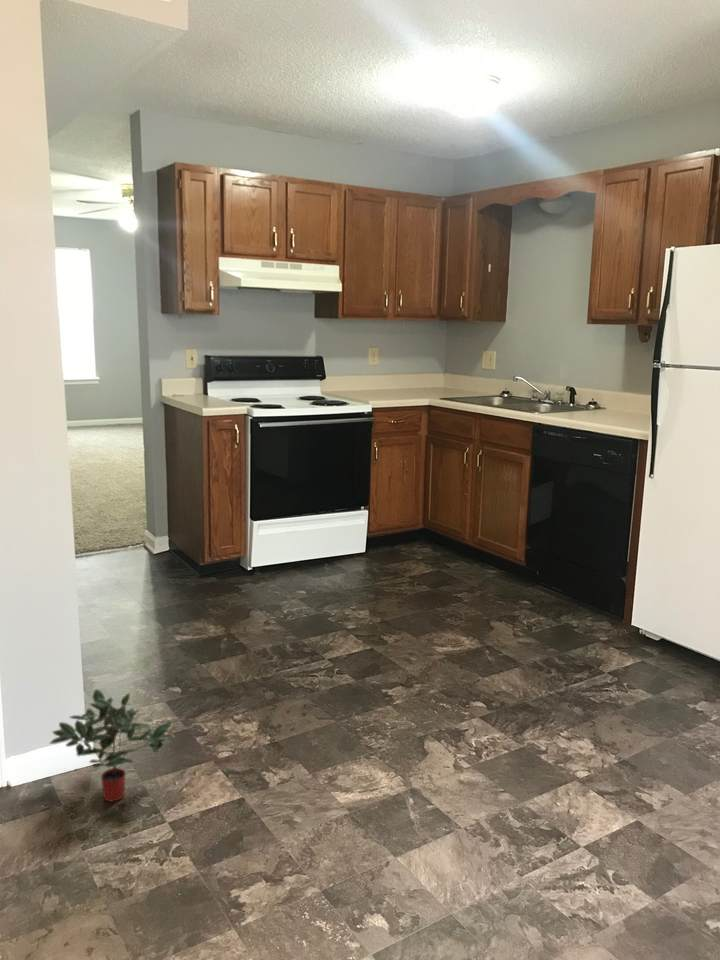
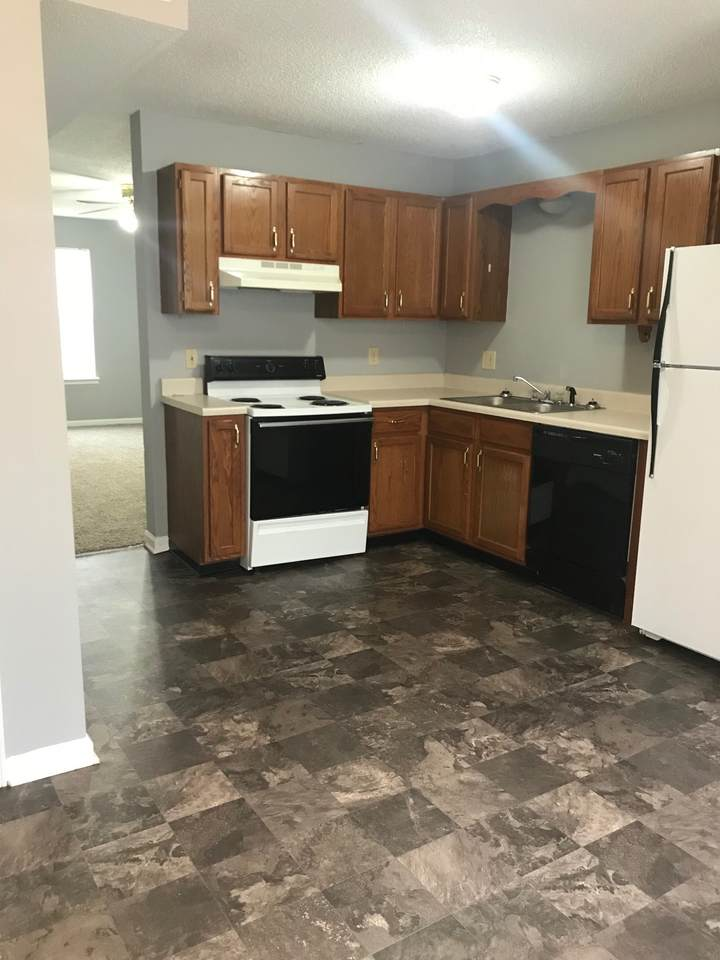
- potted plant (115, 738)
